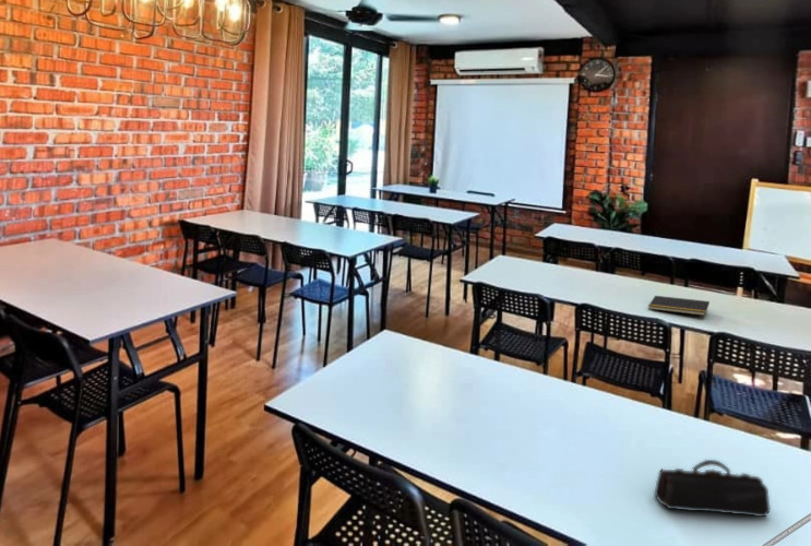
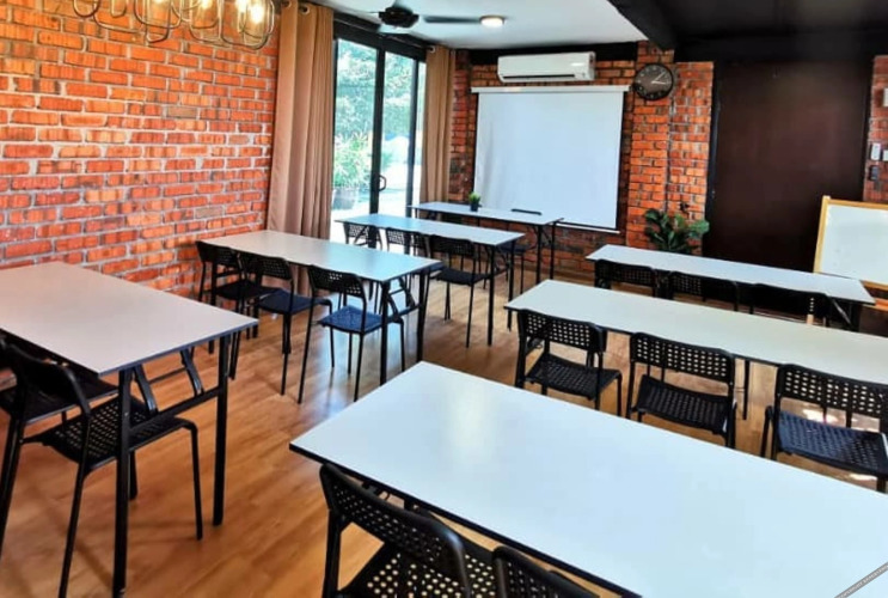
- pencil case (712, 482)
- notepad (678, 305)
